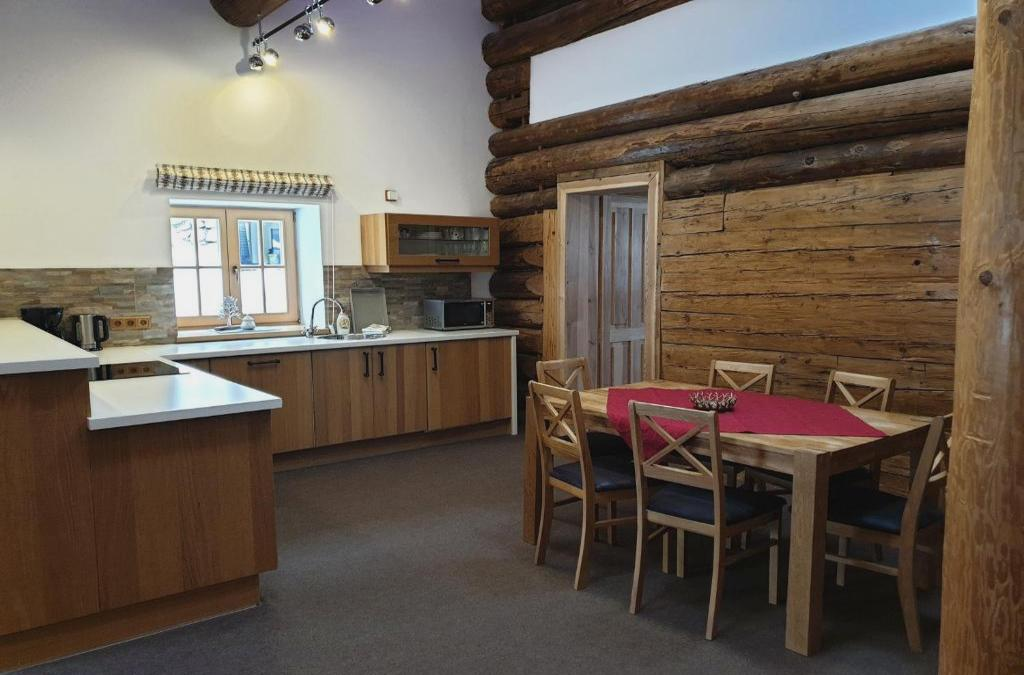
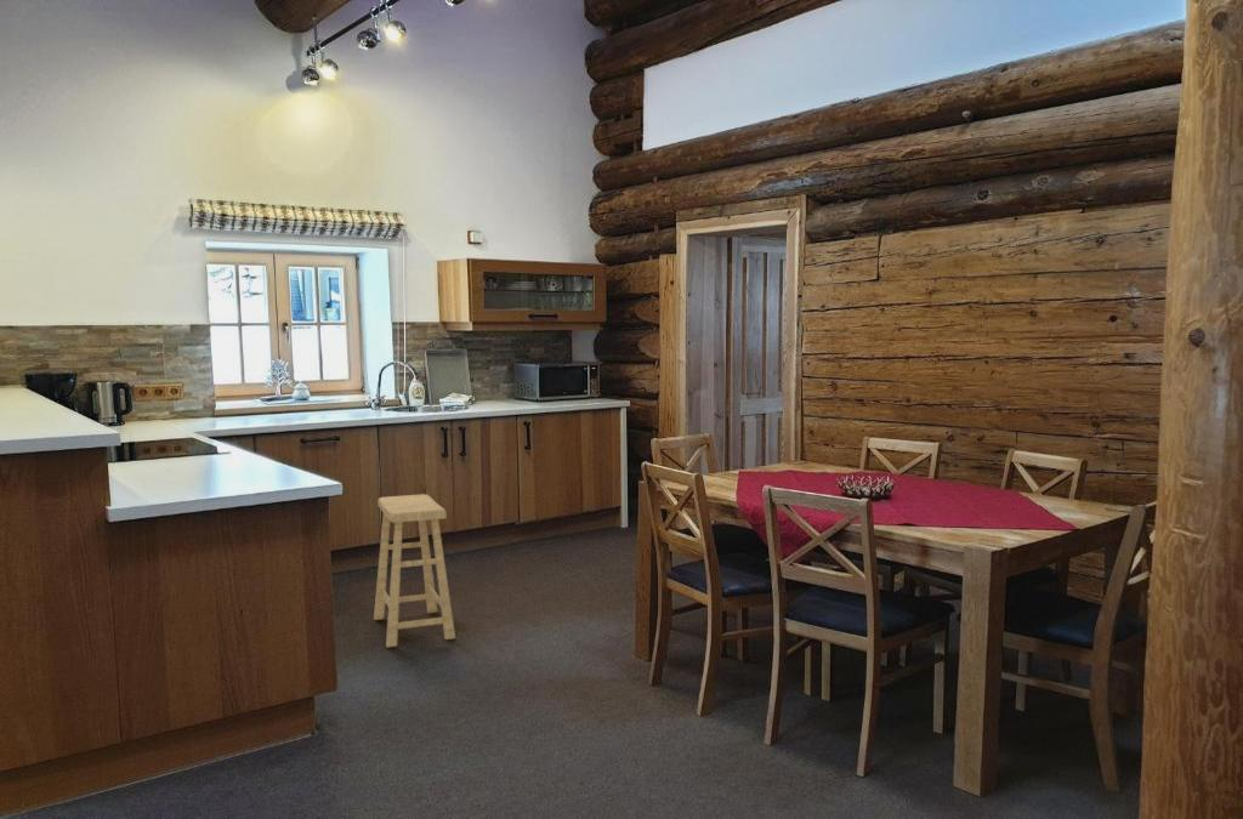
+ stool (412, 565)
